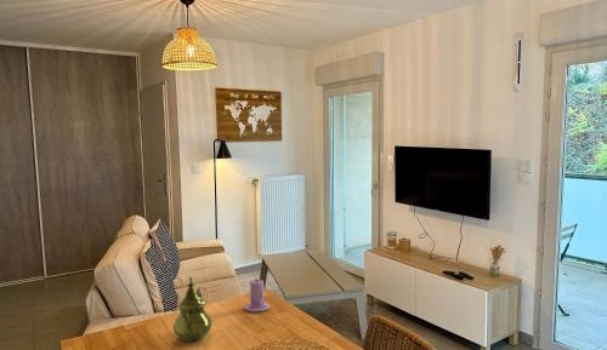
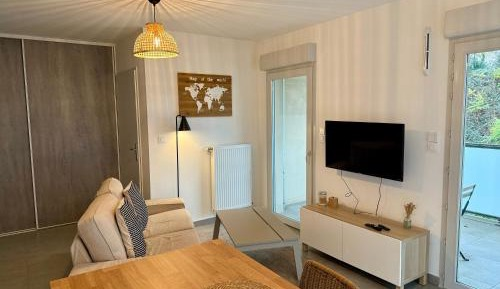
- candle (256, 291)
- teapot (192, 306)
